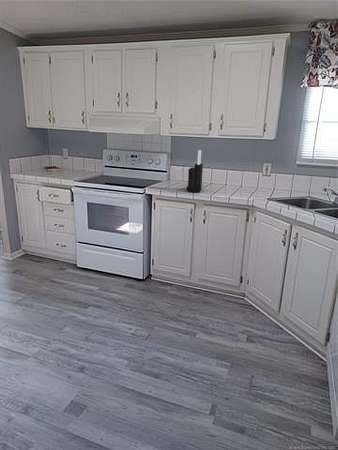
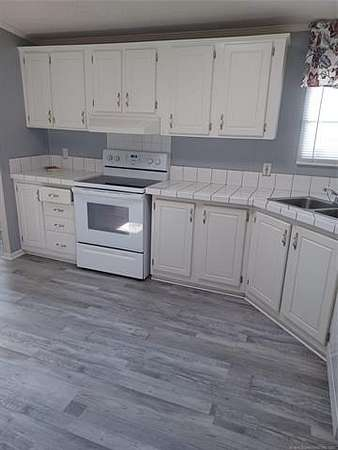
- knife block (194, 170)
